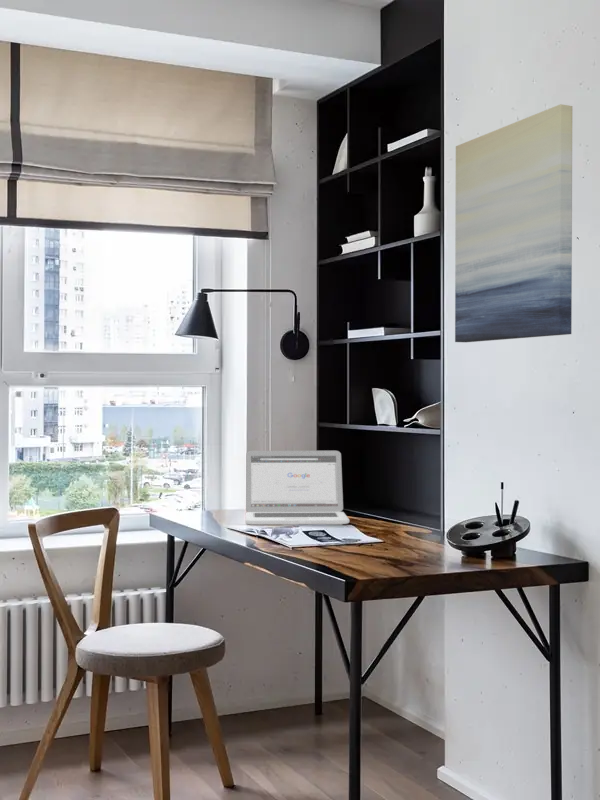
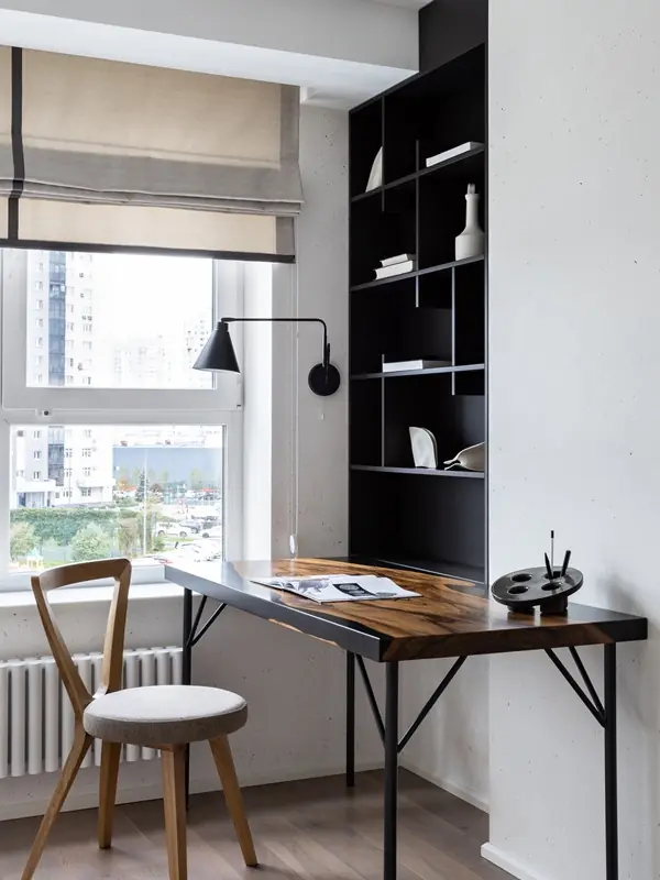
- laptop (295, 486)
- wall art (509, 233)
